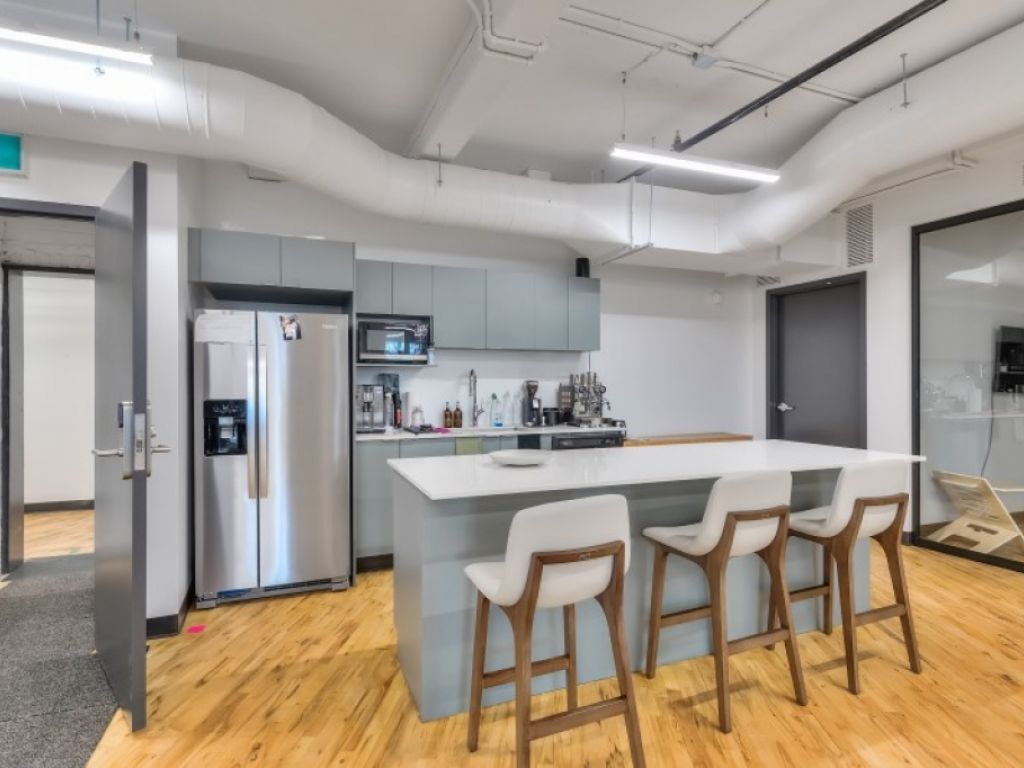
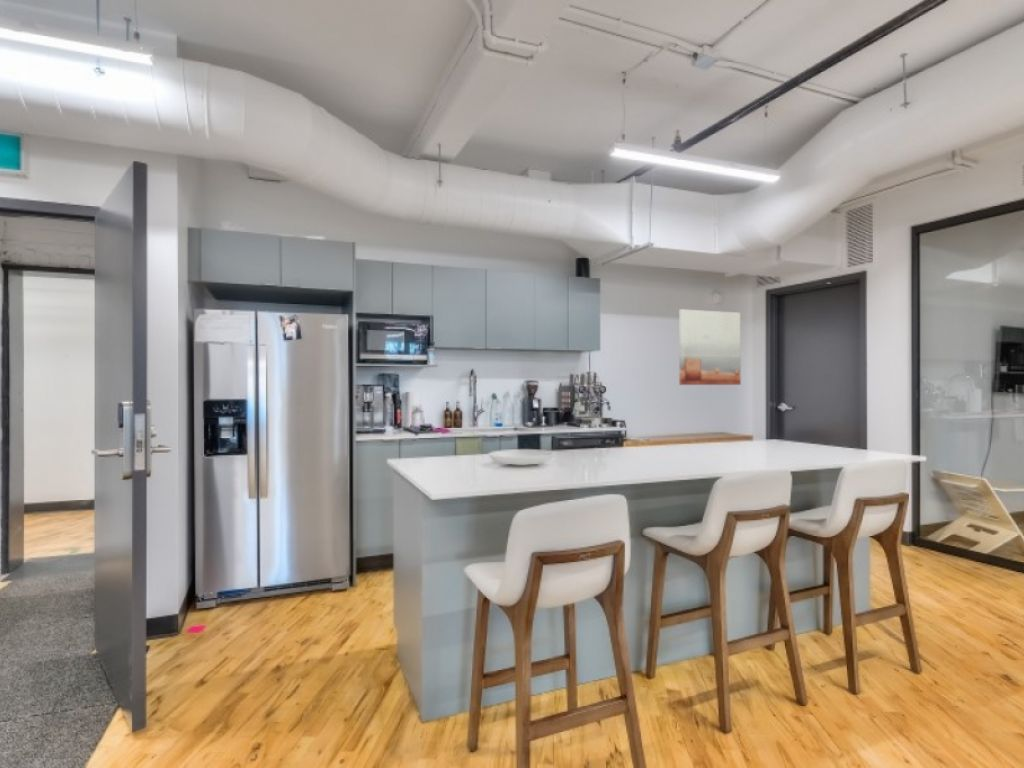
+ wall art (710, 348)
